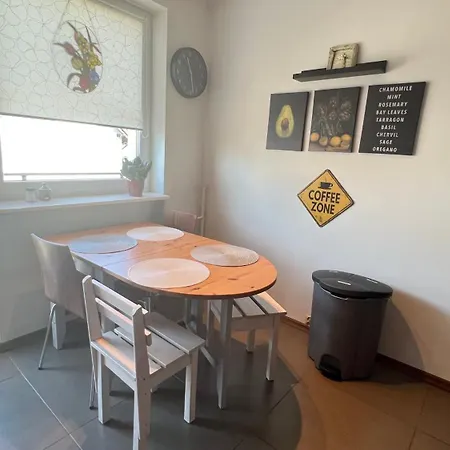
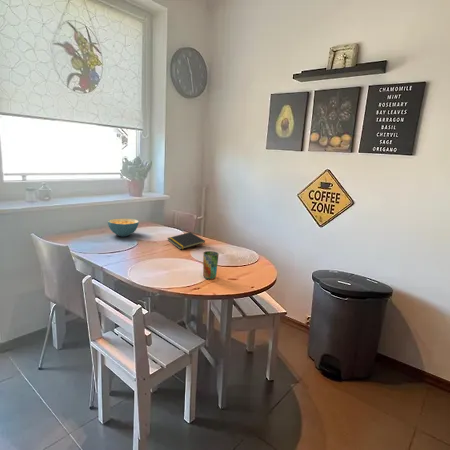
+ cereal bowl (123, 228)
+ notepad (185, 240)
+ cup (210, 265)
